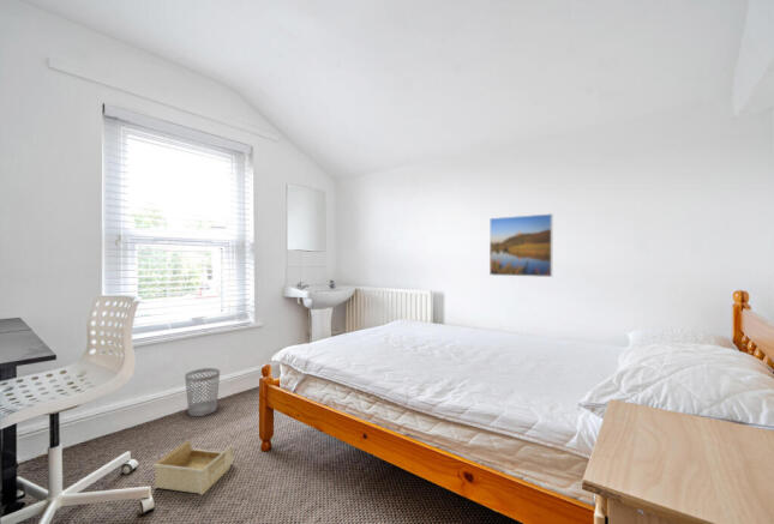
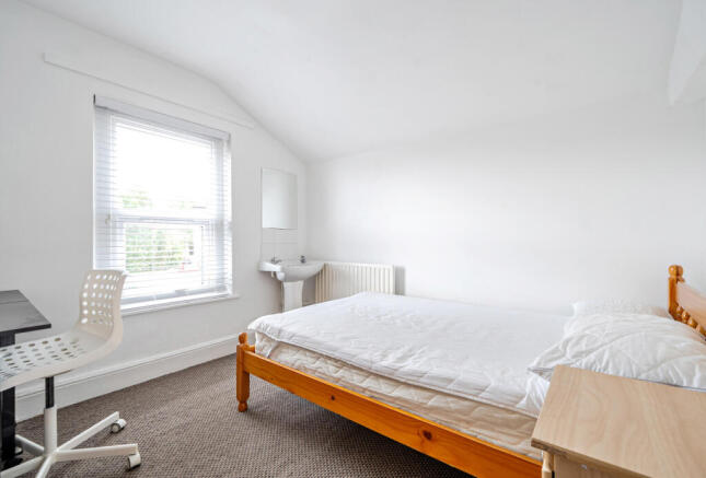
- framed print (520, 246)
- storage bin (196, 464)
- wastebasket (203, 391)
